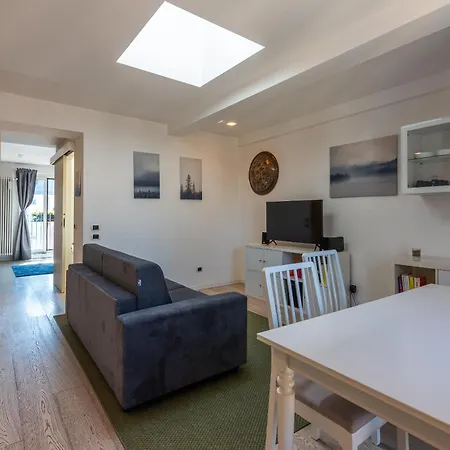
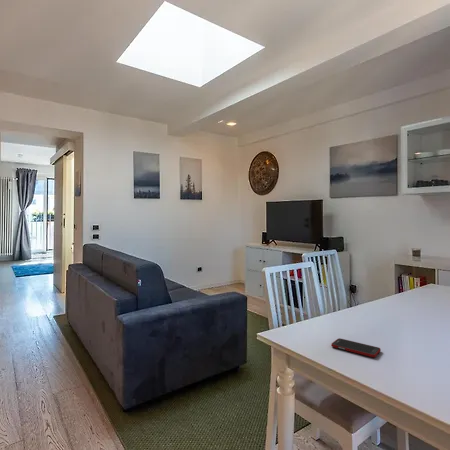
+ cell phone (355, 347)
